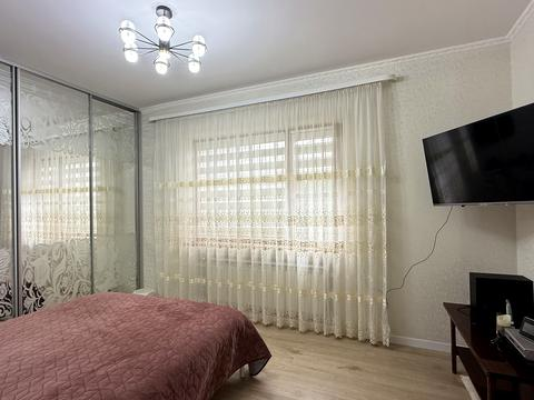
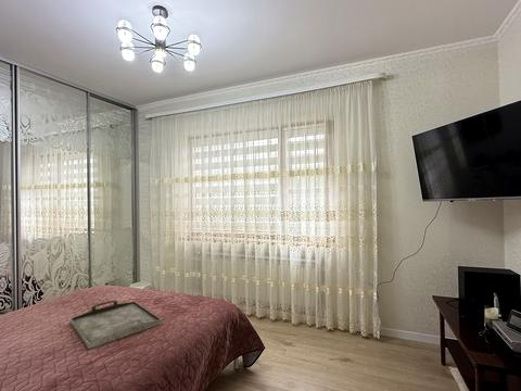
+ serving tray (115, 317)
